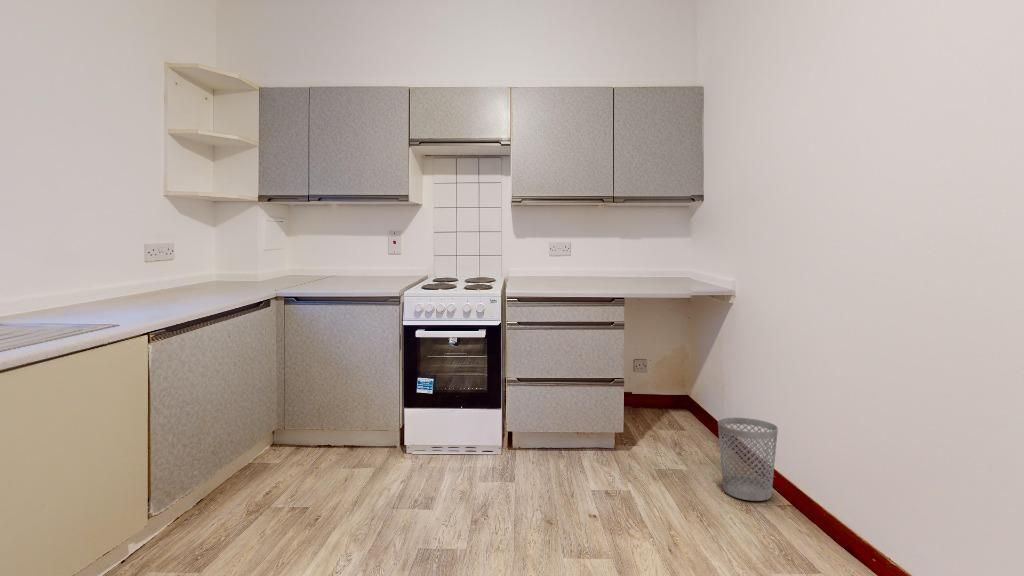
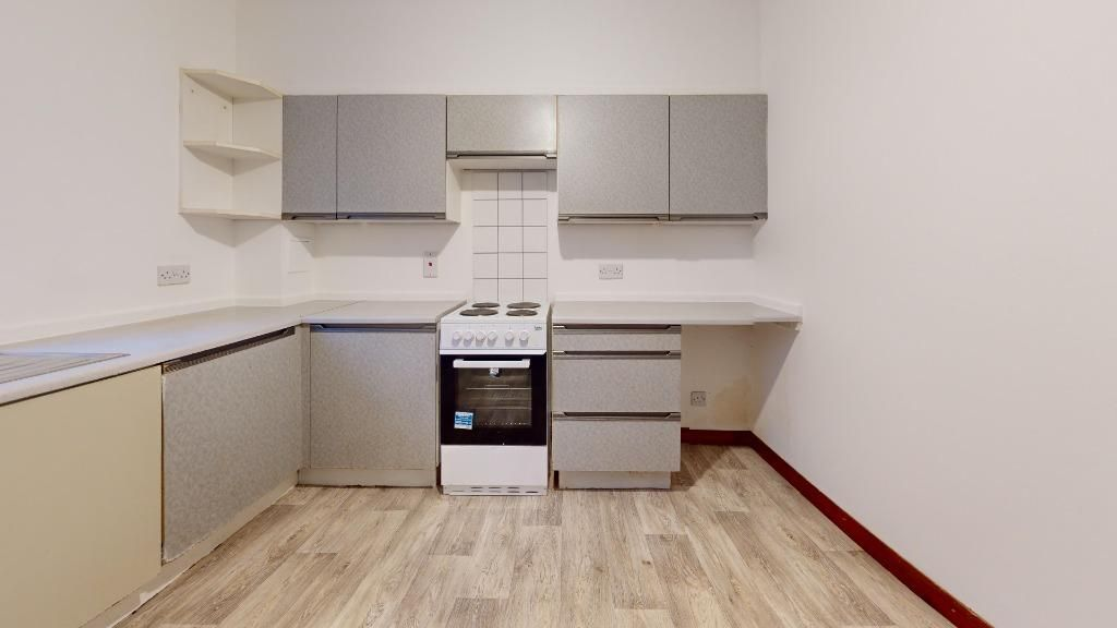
- wastebasket (746, 458)
